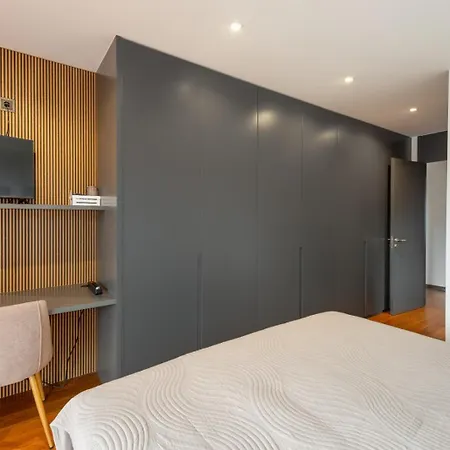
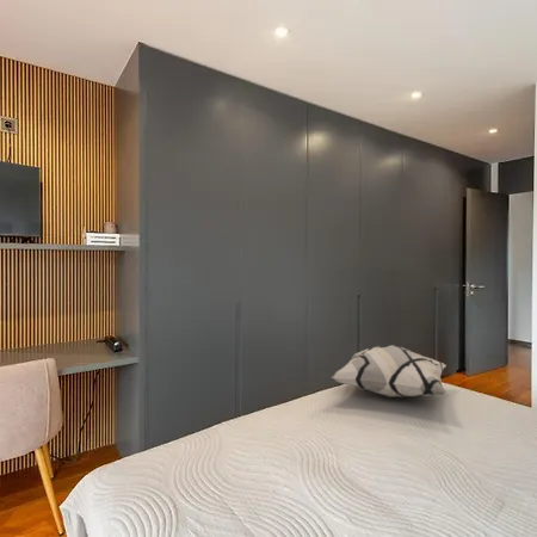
+ decorative pillow (391, 371)
